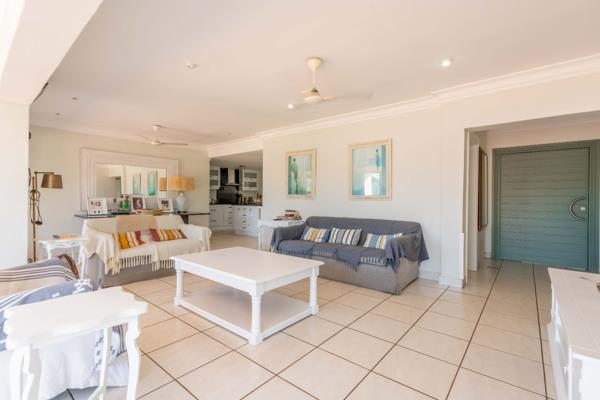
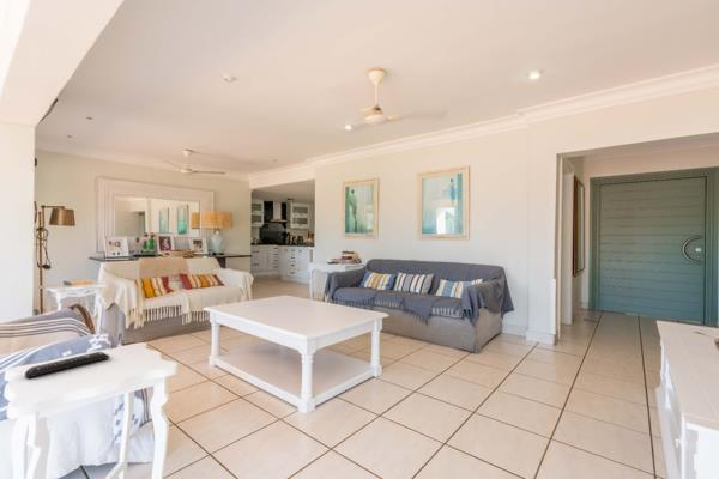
+ remote control (70, 363)
